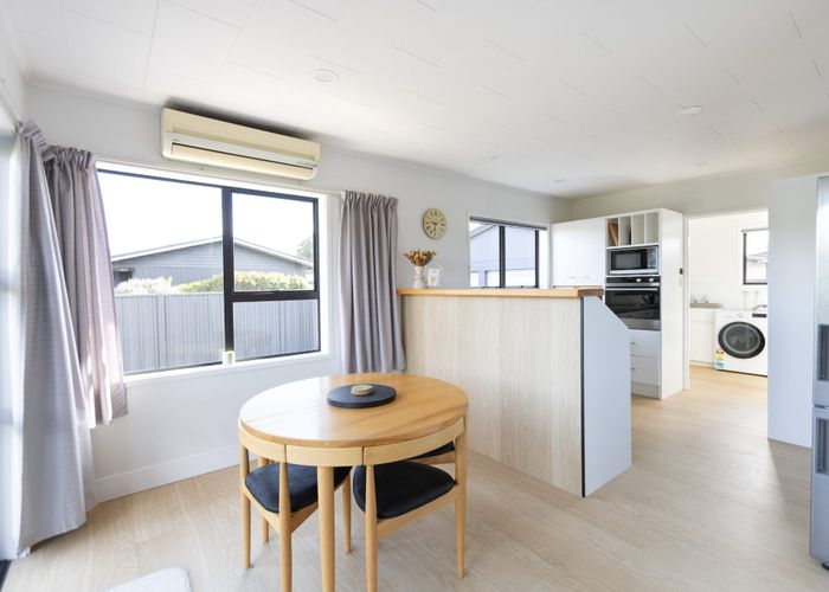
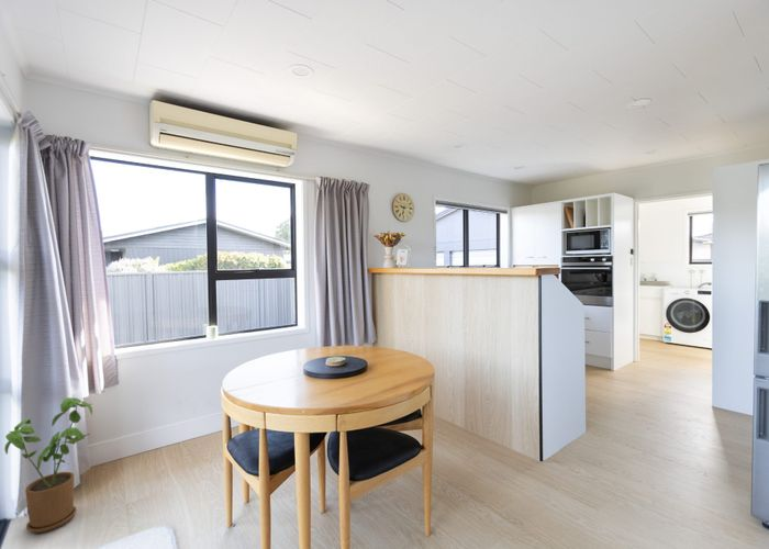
+ house plant (55, 462)
